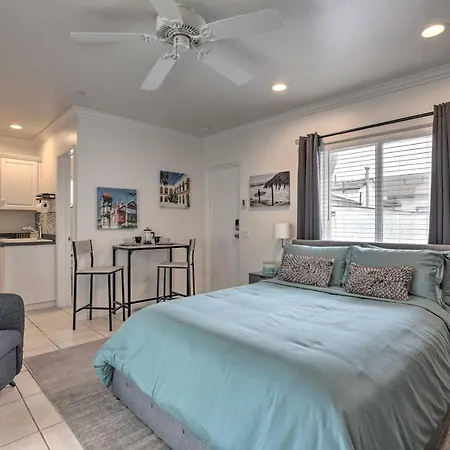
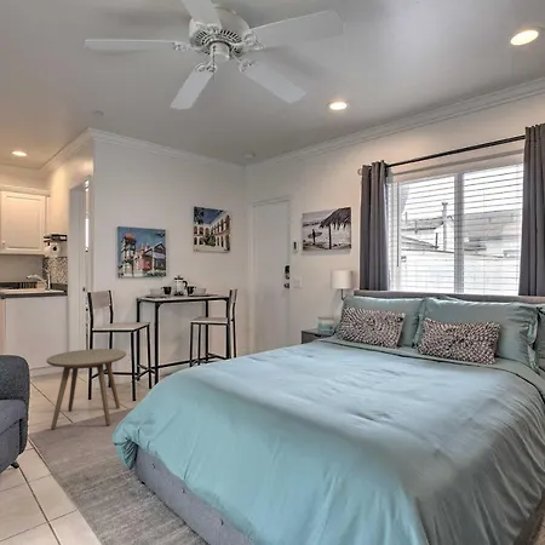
+ side table (75, 384)
